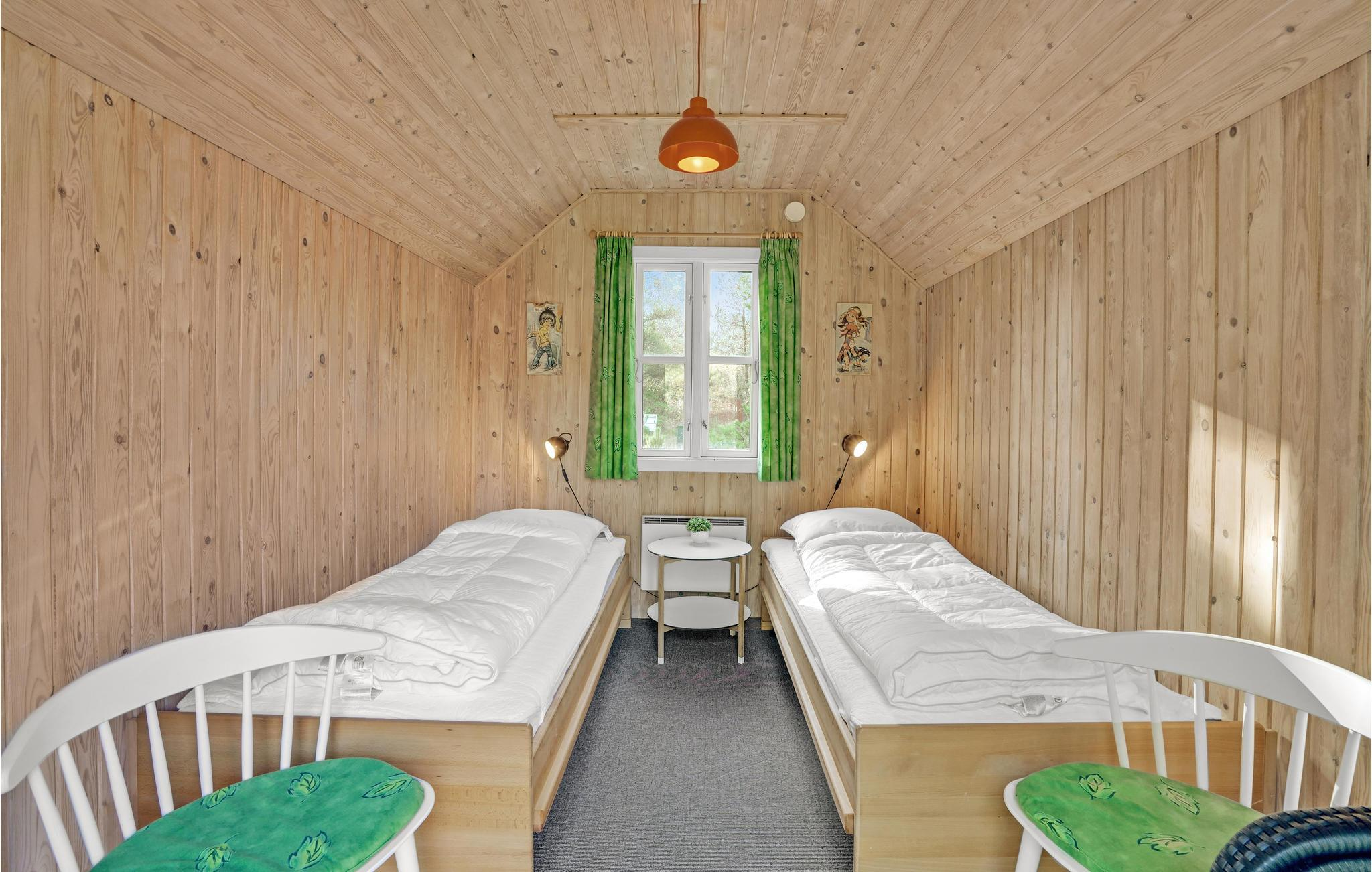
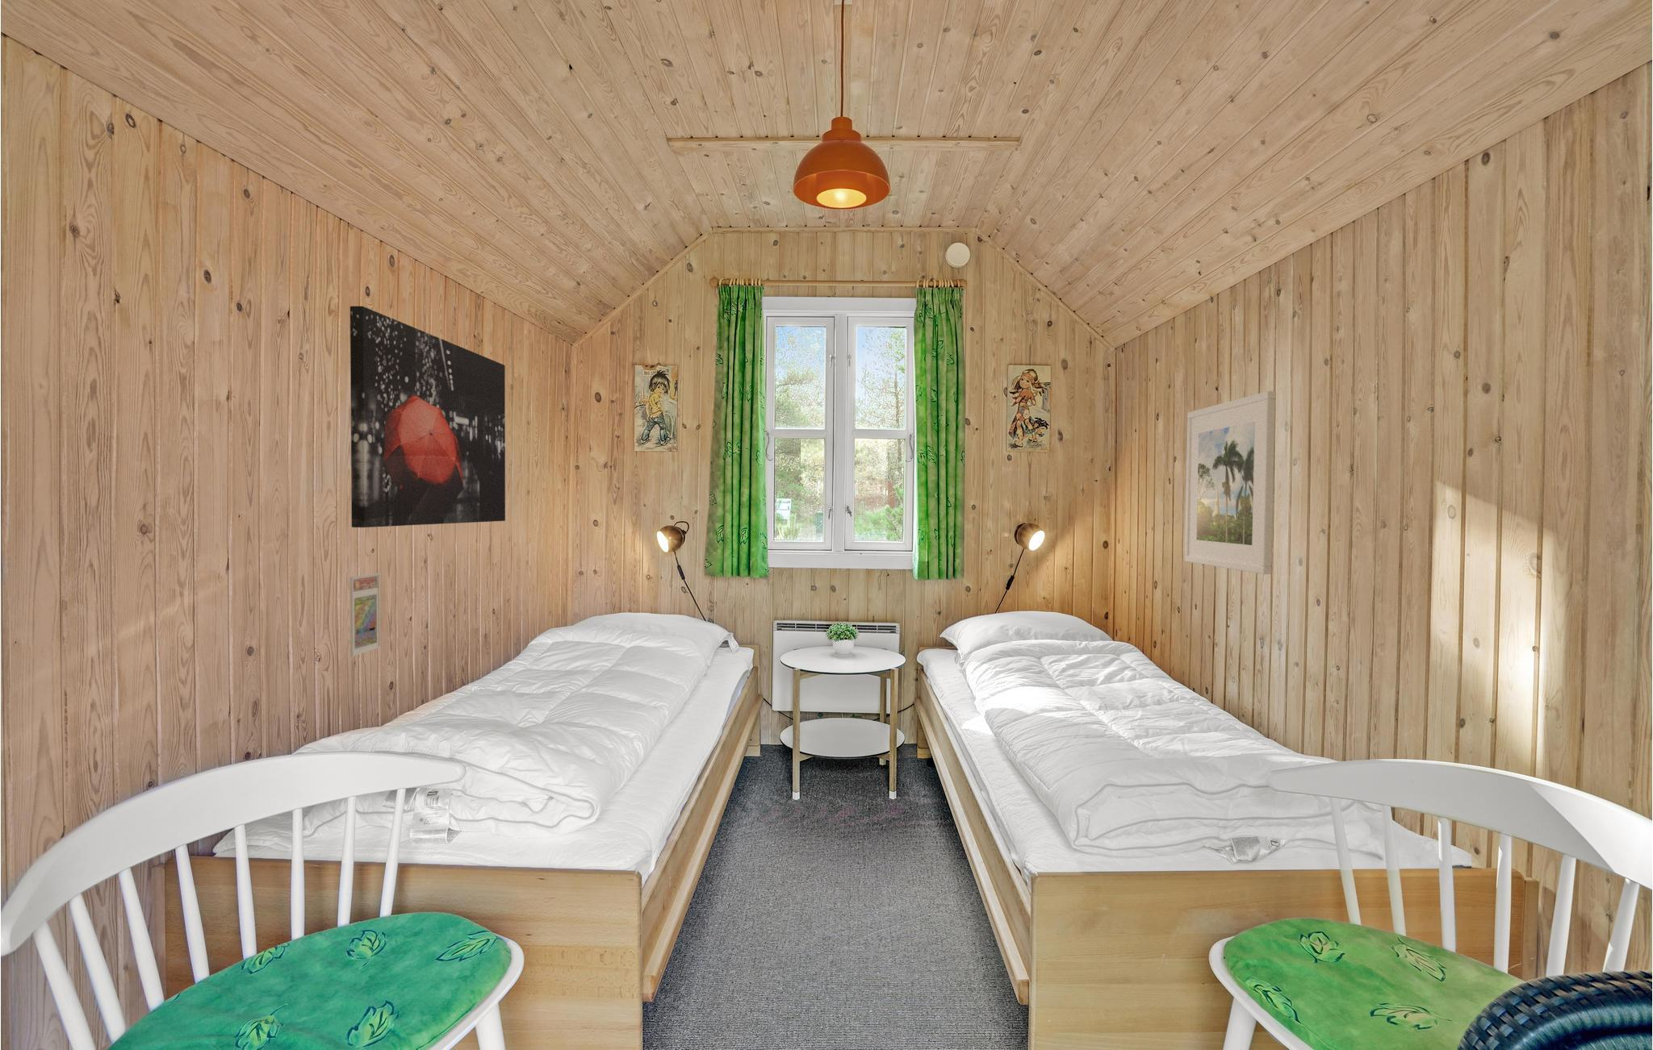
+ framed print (1224, 485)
+ trading card display case (365, 613)
+ wall art (441, 432)
